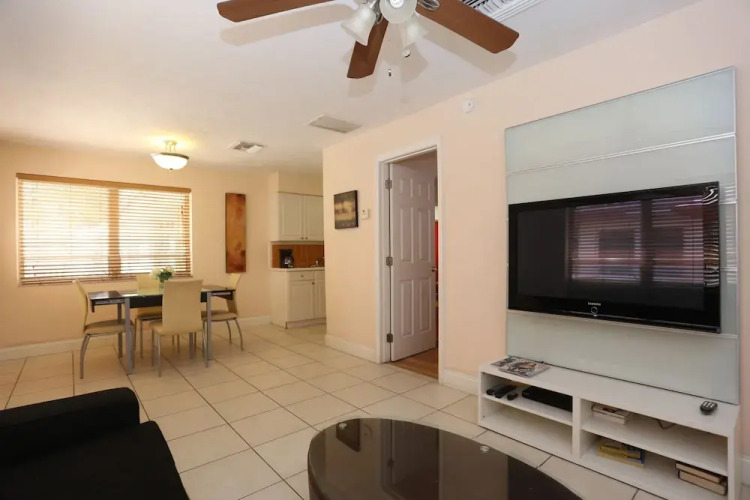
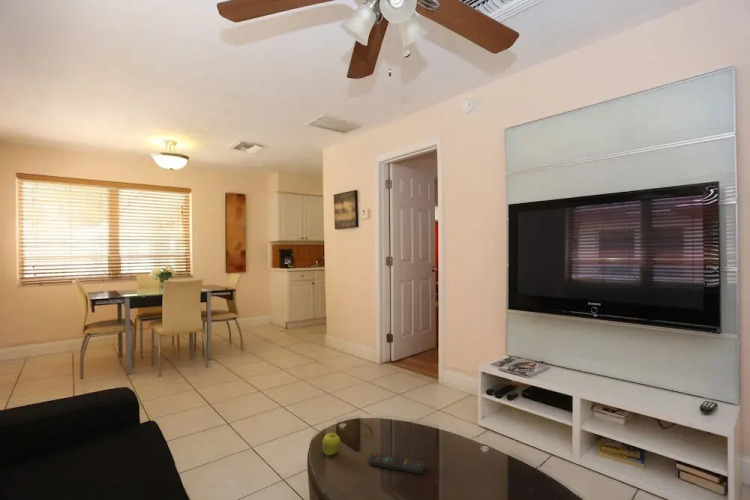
+ remote control (396, 462)
+ fruit (331, 444)
